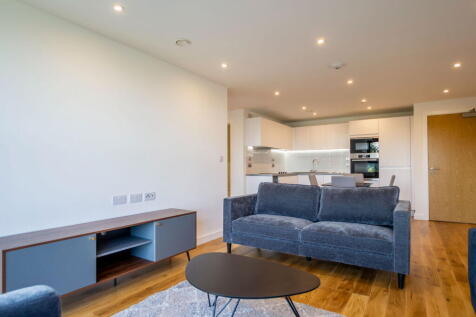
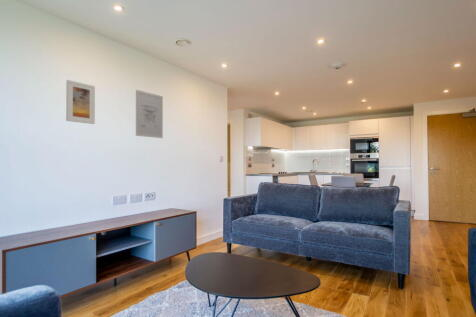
+ wall art (149, 115)
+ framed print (81, 102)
